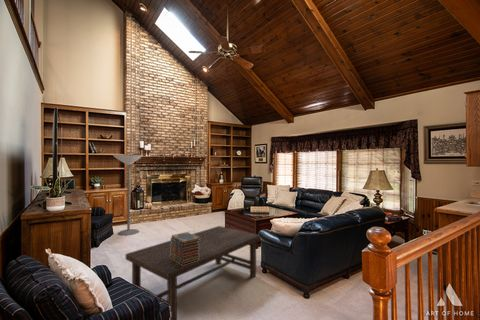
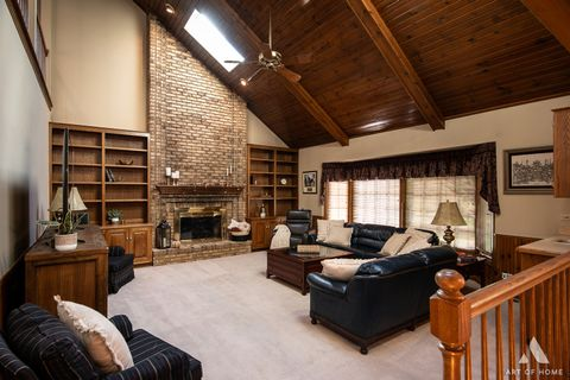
- book stack (185, 247)
- coffee table (200, 265)
- floor lamp (128, 193)
